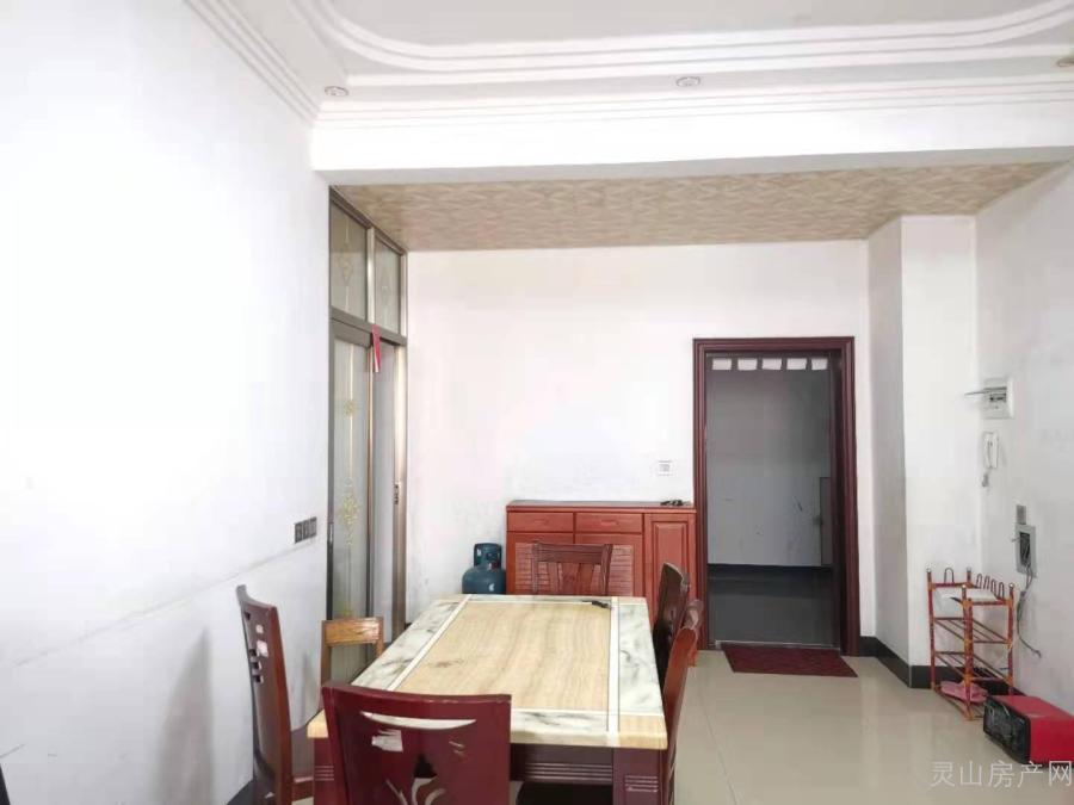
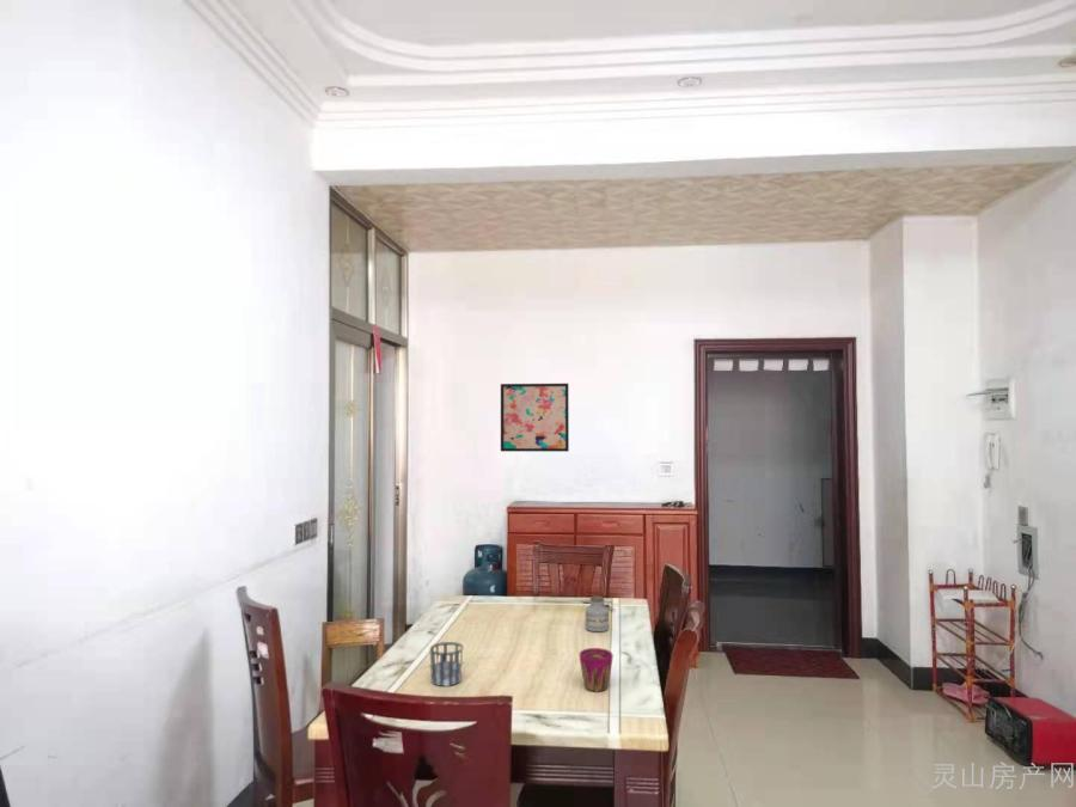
+ jar (597, 612)
+ wall art (534, 417)
+ cup (446, 664)
+ cup (595, 668)
